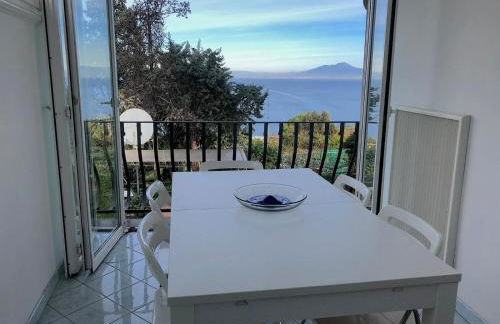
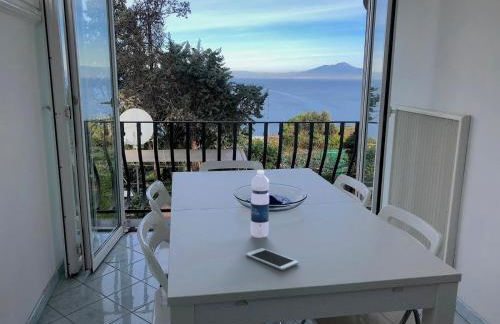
+ cell phone (271, 258)
+ water bottle (260, 203)
